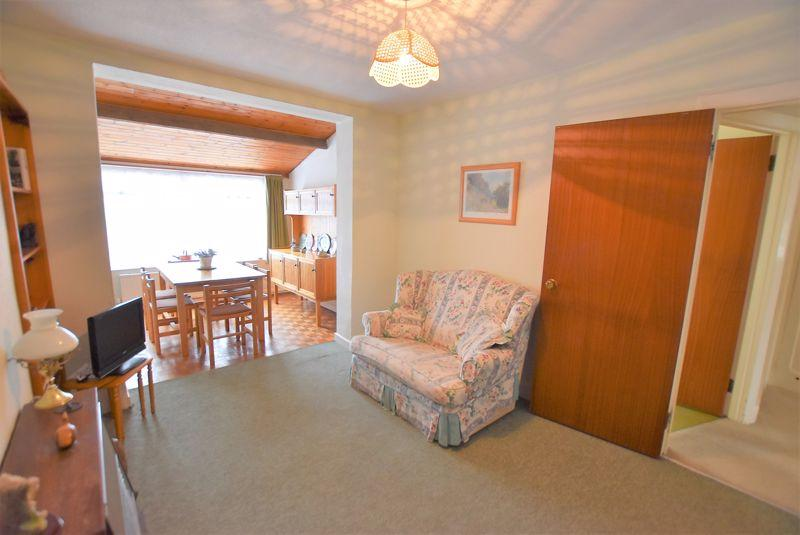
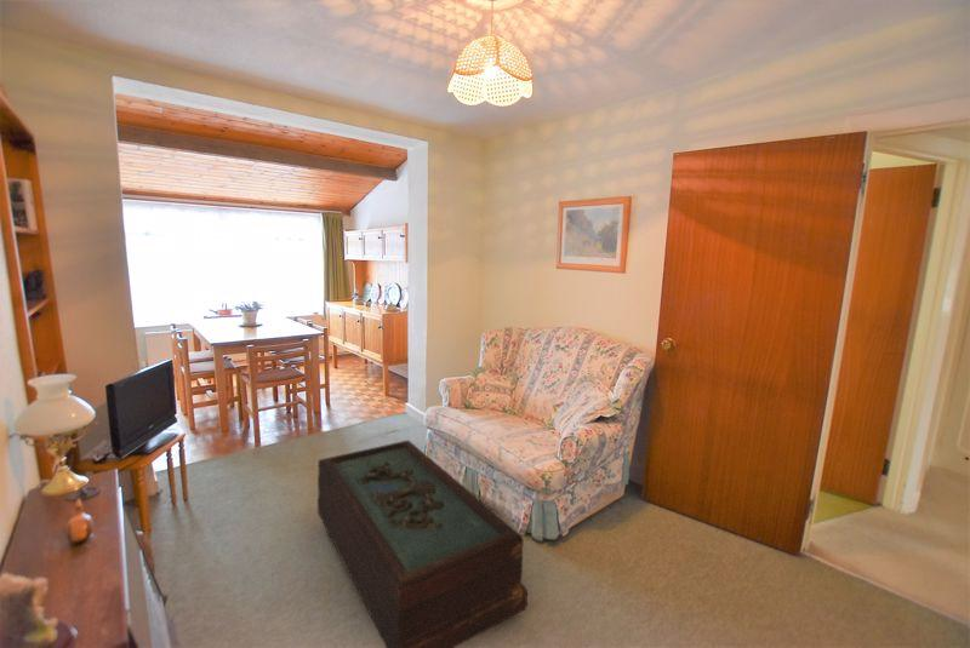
+ coffee table (406, 526)
